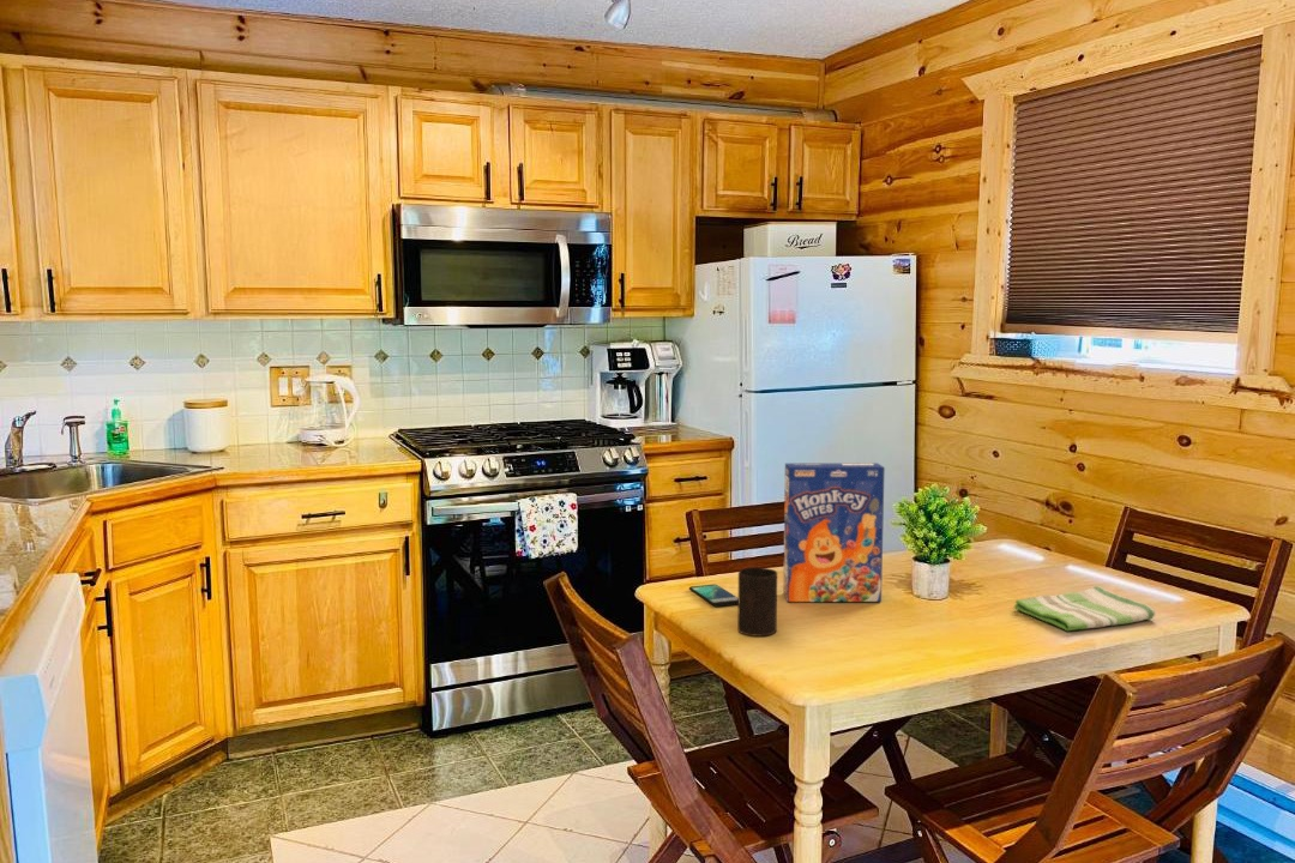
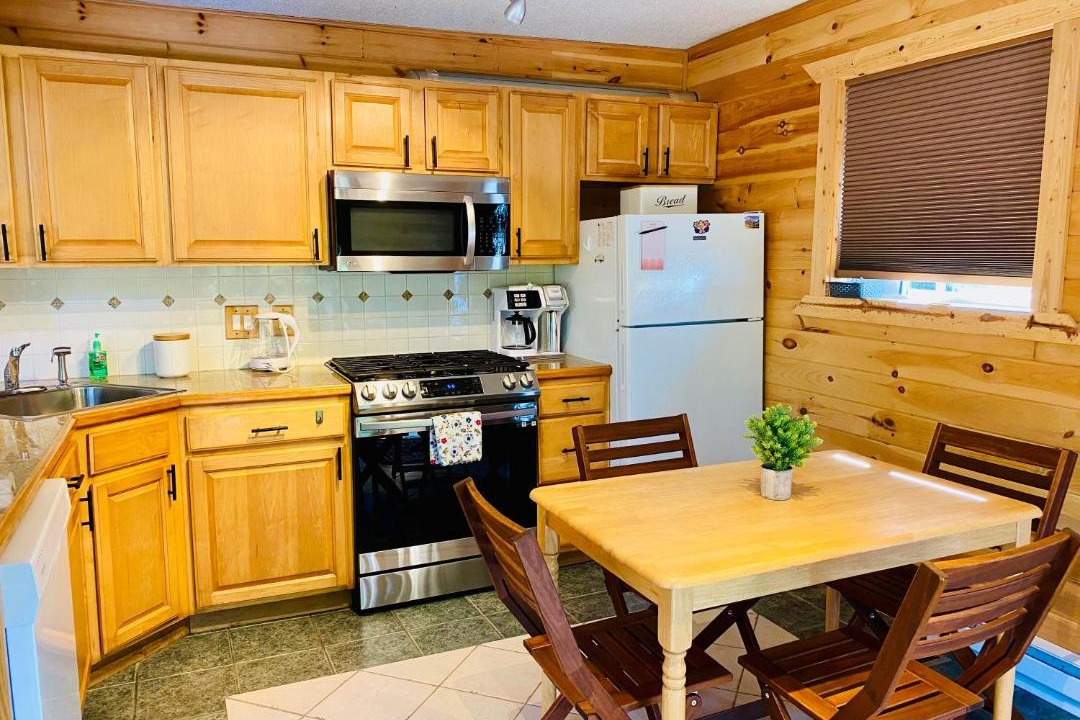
- cereal box (832, 531)
- cup (757, 601)
- dish towel (1083, 606)
- smartphone (715, 595)
